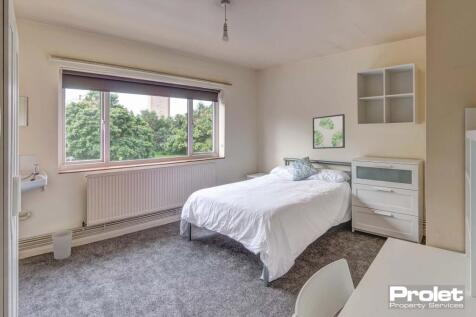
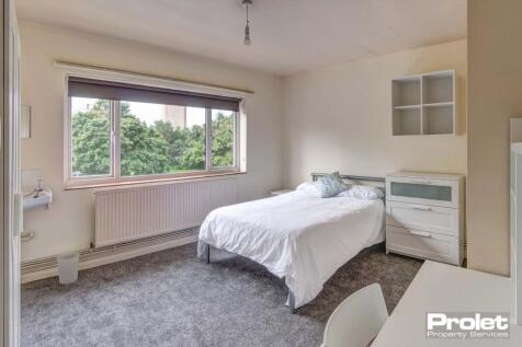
- wall art (328, 132)
